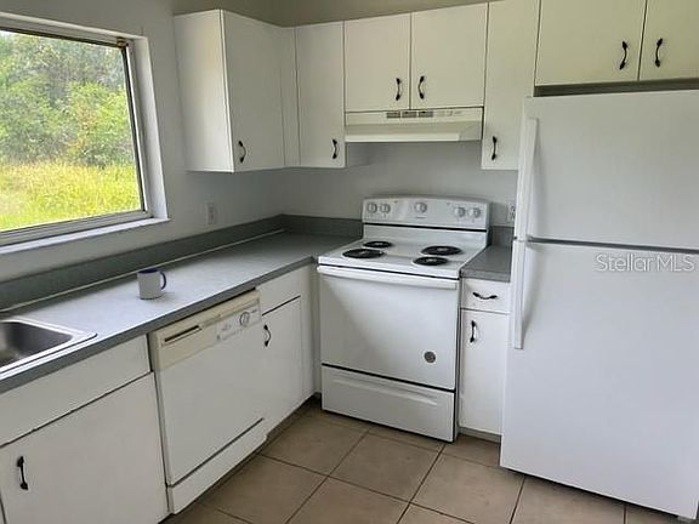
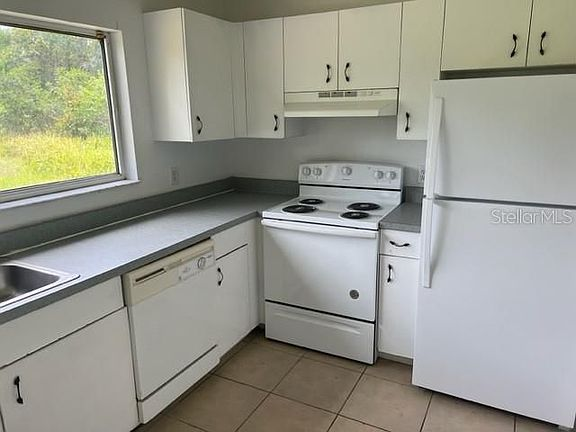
- mug (153, 283)
